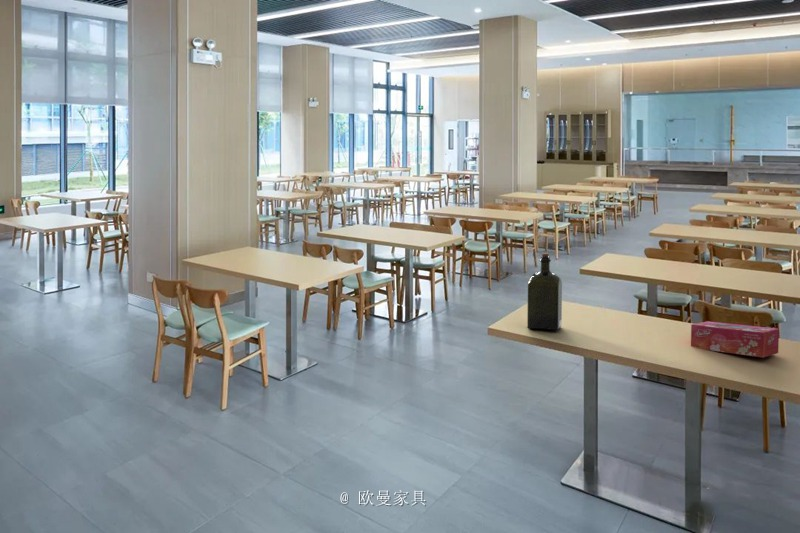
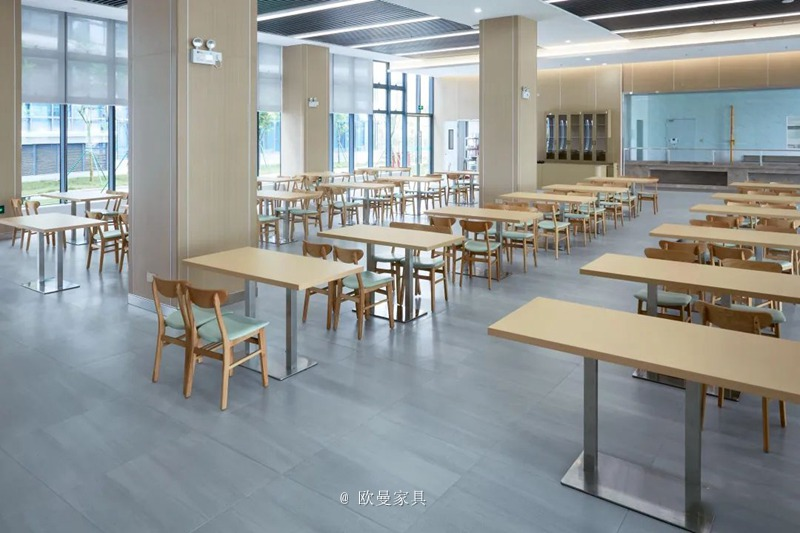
- tissue box (733, 338)
- liquor (544, 290)
